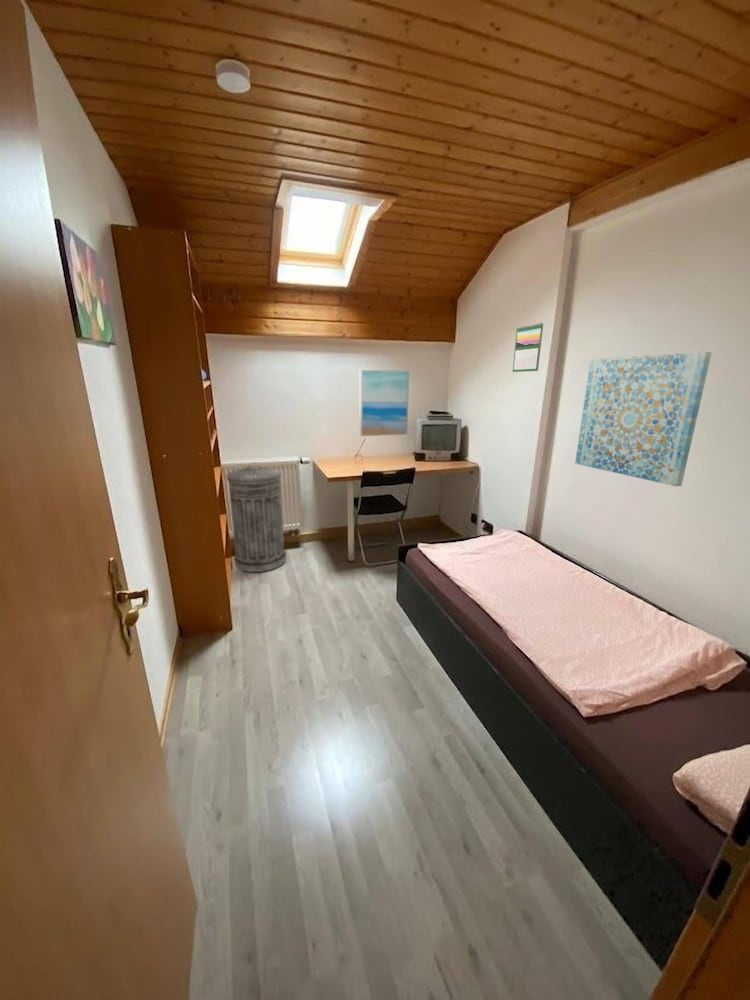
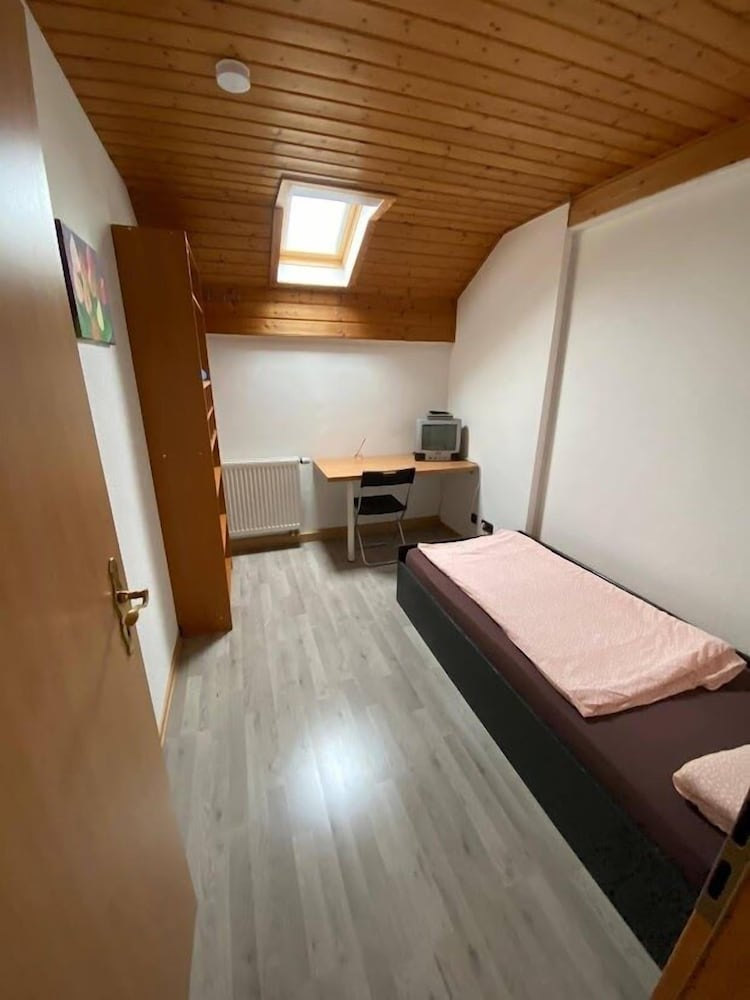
- wall art (632, 417)
- calendar (527, 348)
- trash can (257, 513)
- wall art (384, 403)
